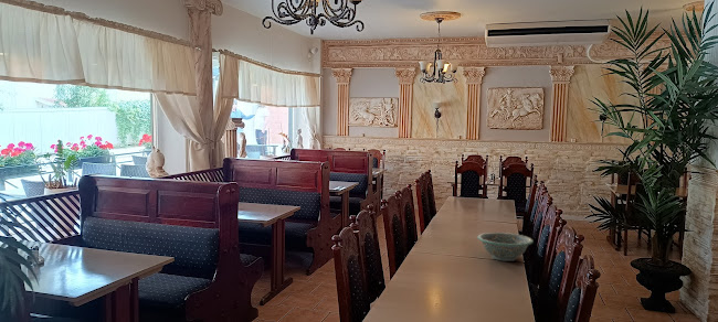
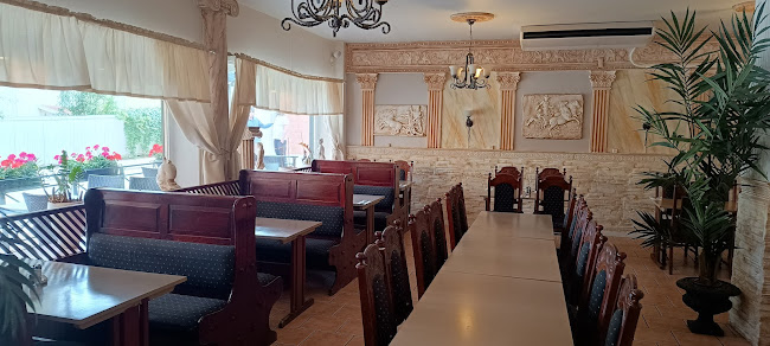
- decorative bowl (504, 248)
